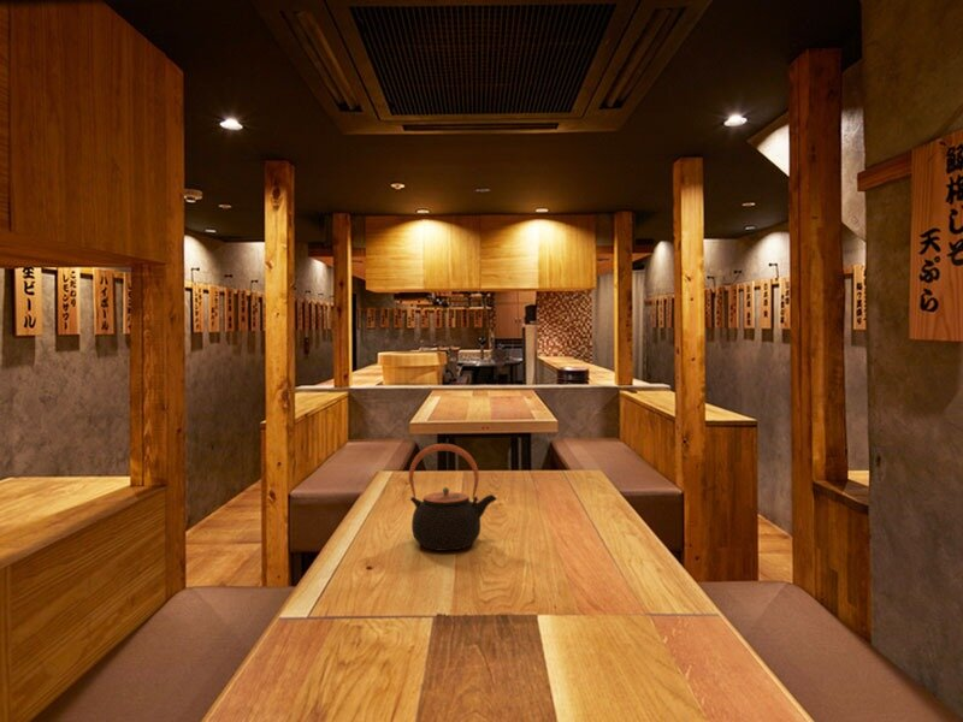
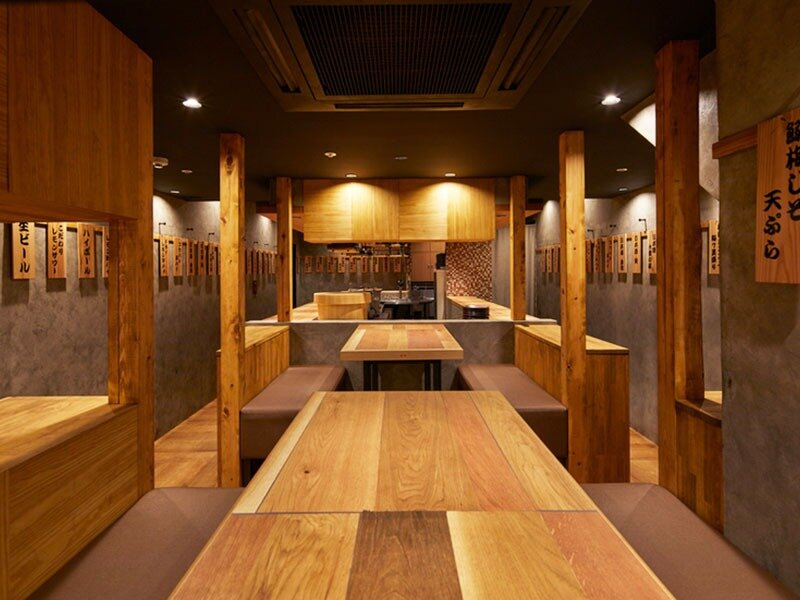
- teapot (451, 493)
